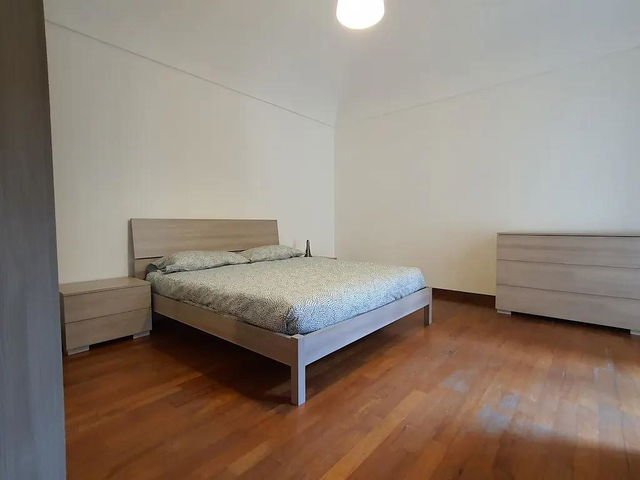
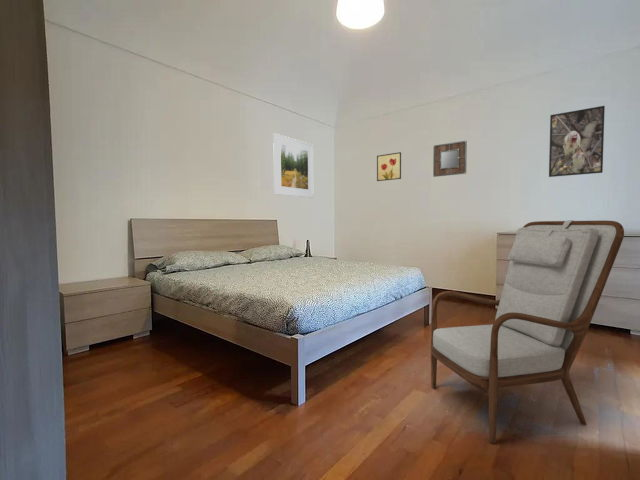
+ armchair (512, 313)
+ wall art (388, 167)
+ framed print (575, 142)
+ home mirror (449, 159)
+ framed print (294, 168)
